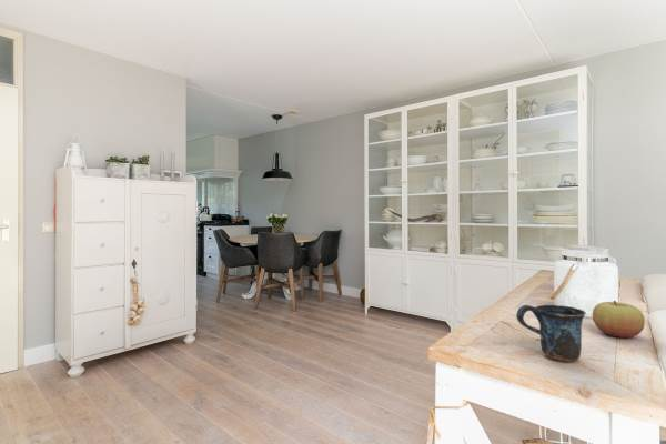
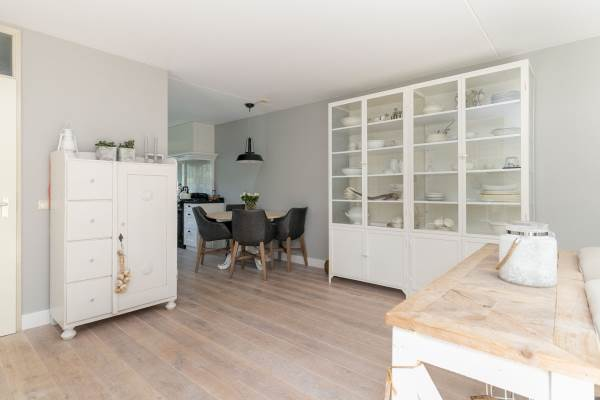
- mug (549, 330)
- apple (617, 317)
